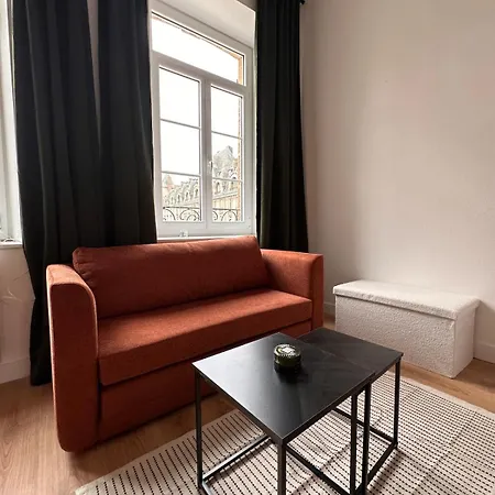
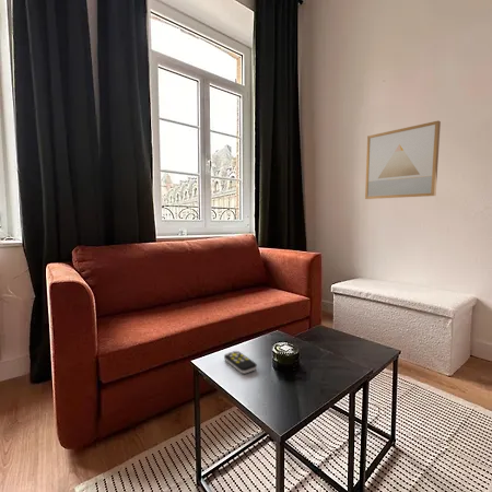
+ wall art (399, 163)
+ remote control (239, 361)
